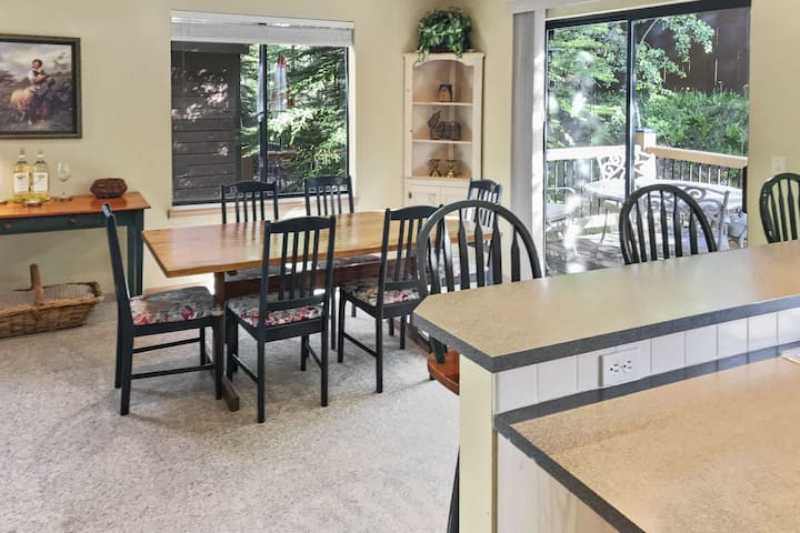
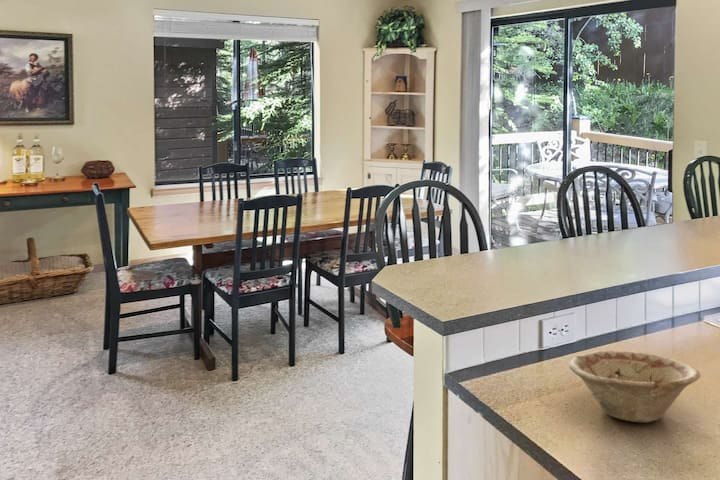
+ dish (630, 389)
